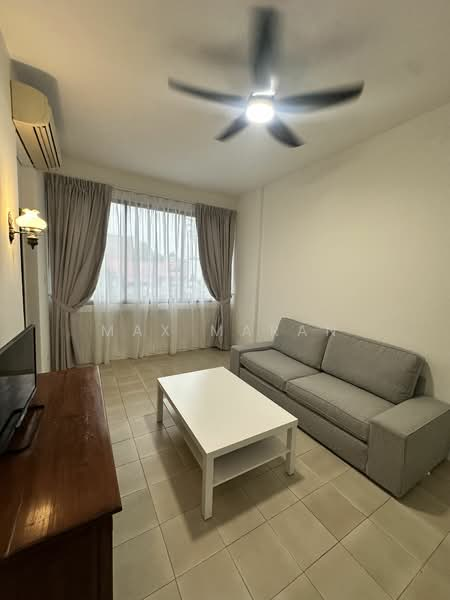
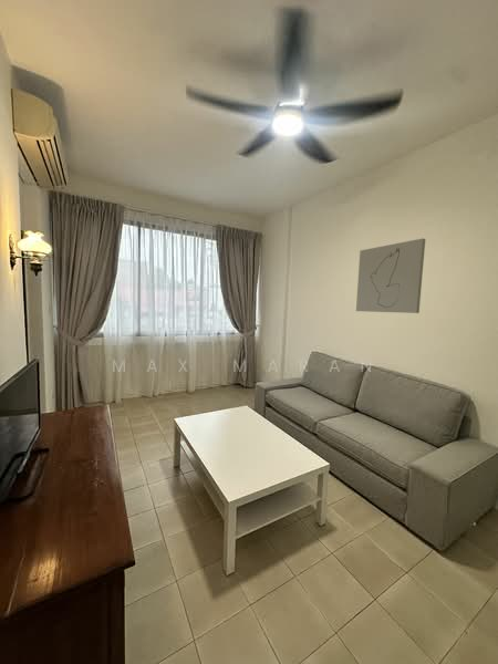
+ wall art (386, 279)
